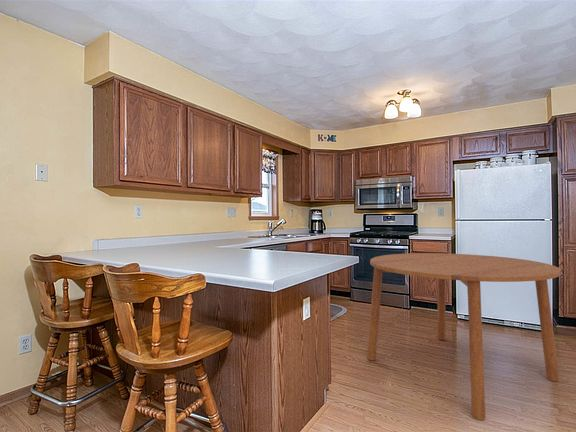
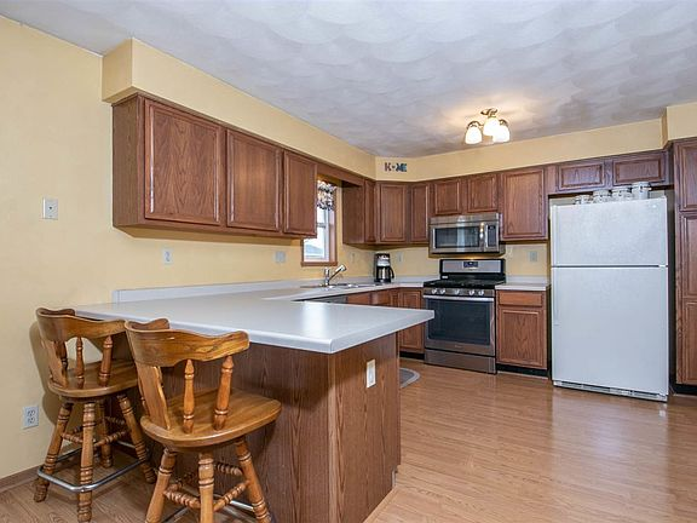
- dining table (444, 315)
